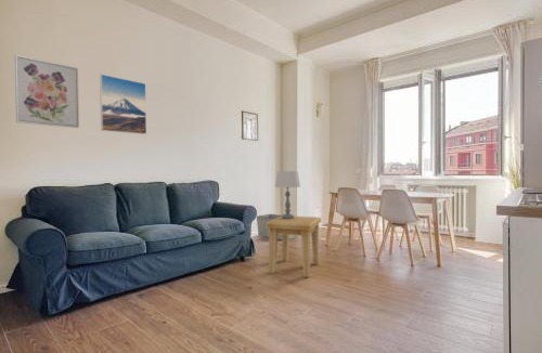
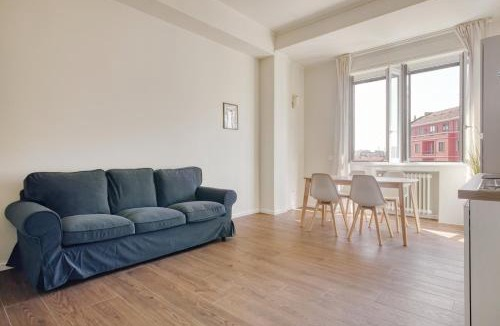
- storage bin (274, 219)
- table lamp (287, 194)
- wall art (49, 93)
- side table (288, 244)
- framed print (124, 105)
